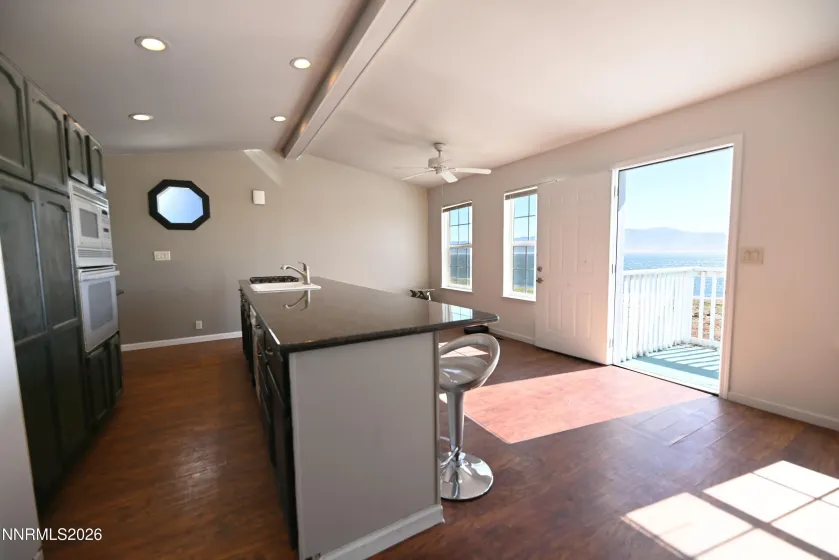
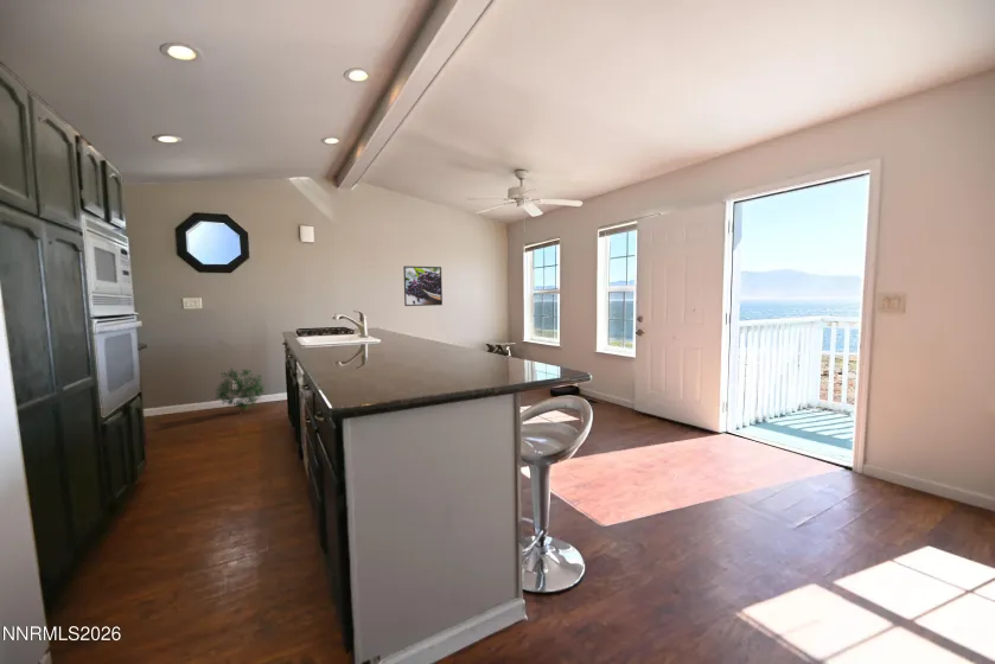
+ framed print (423, 286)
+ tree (241, 388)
